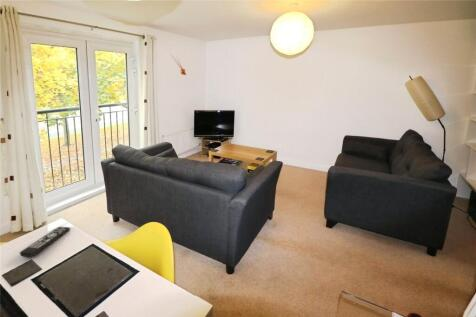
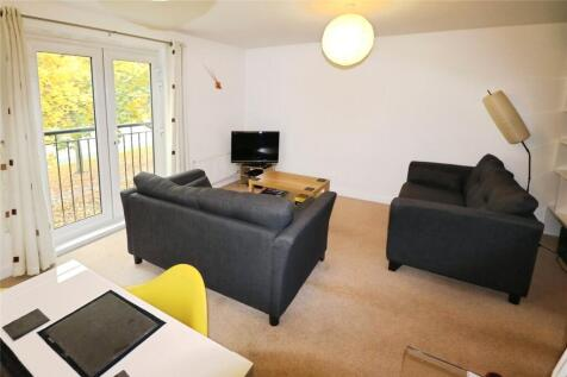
- remote control (47, 240)
